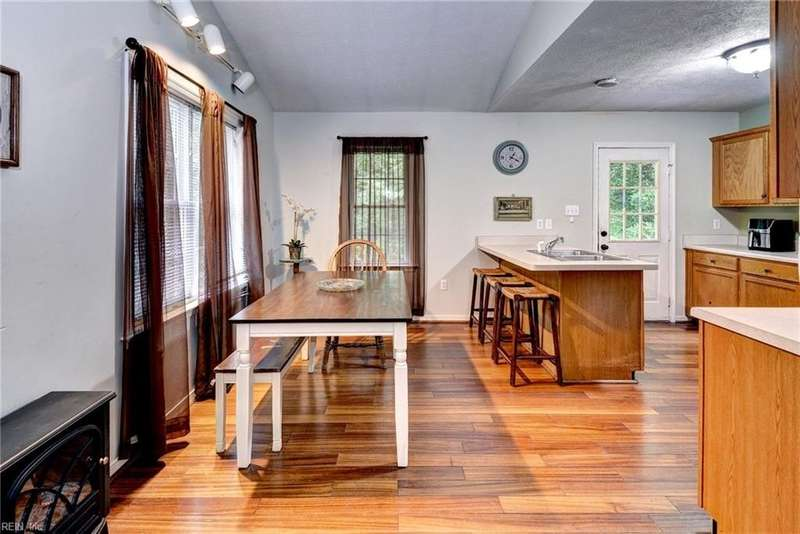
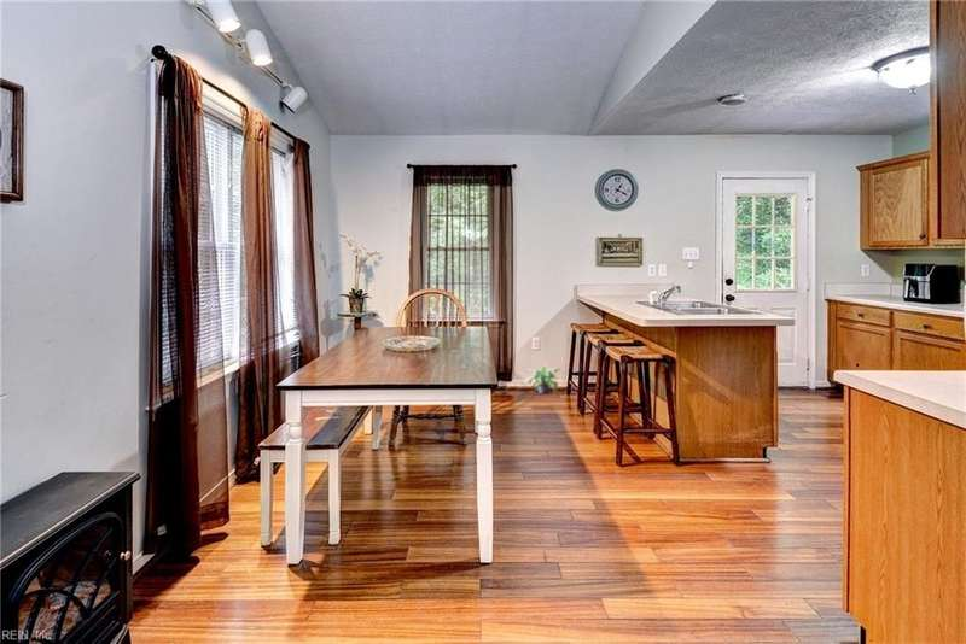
+ potted plant (542, 377)
